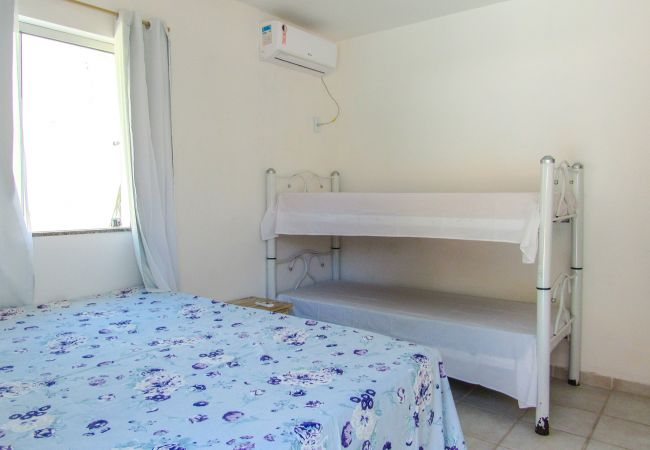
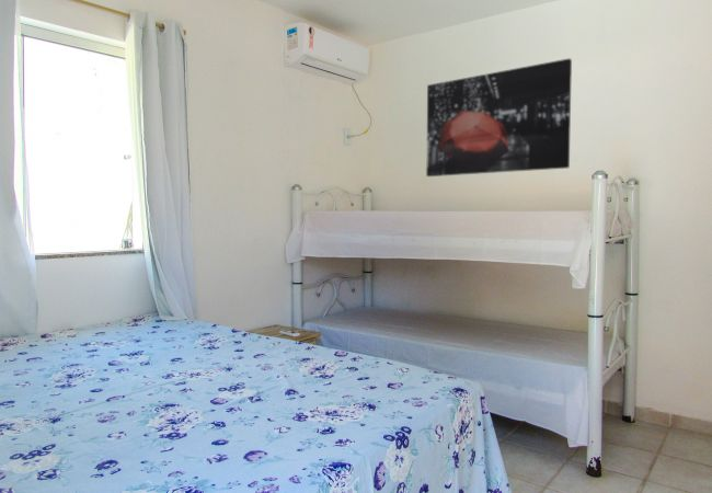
+ wall art (492, 123)
